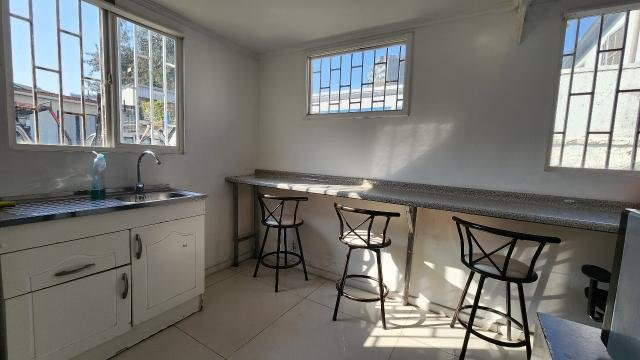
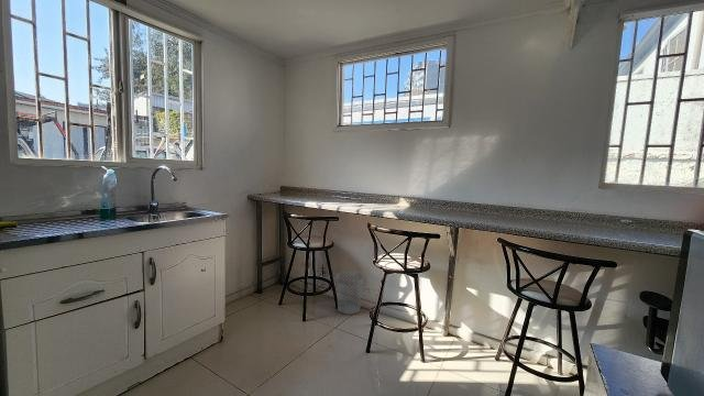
+ wastebasket (349, 293)
